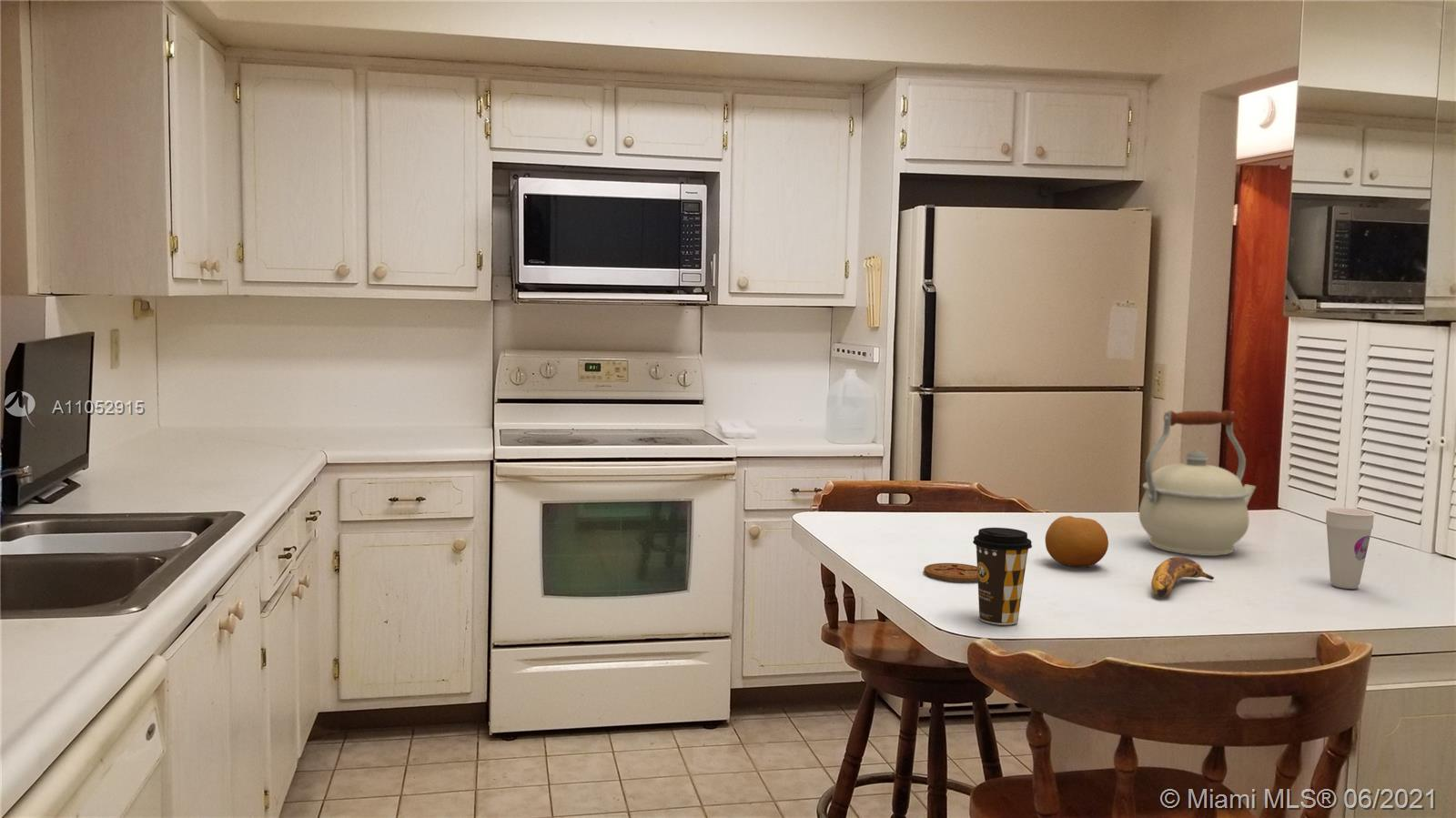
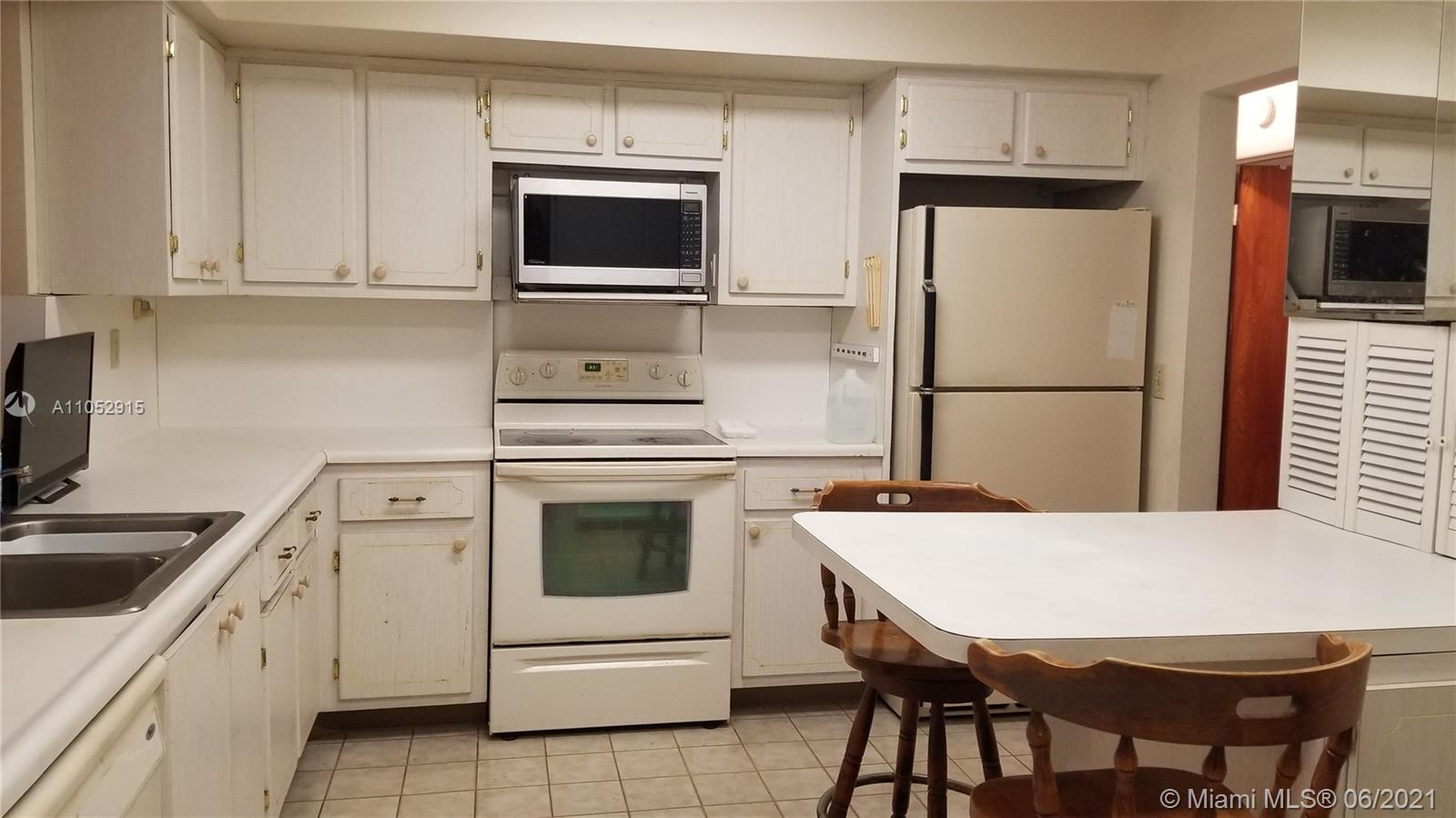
- kettle (1202, 479)
- coffee cup (1000, 575)
- cup (1347, 548)
- coaster (956, 571)
- fruit (1076, 540)
- banana (1176, 574)
